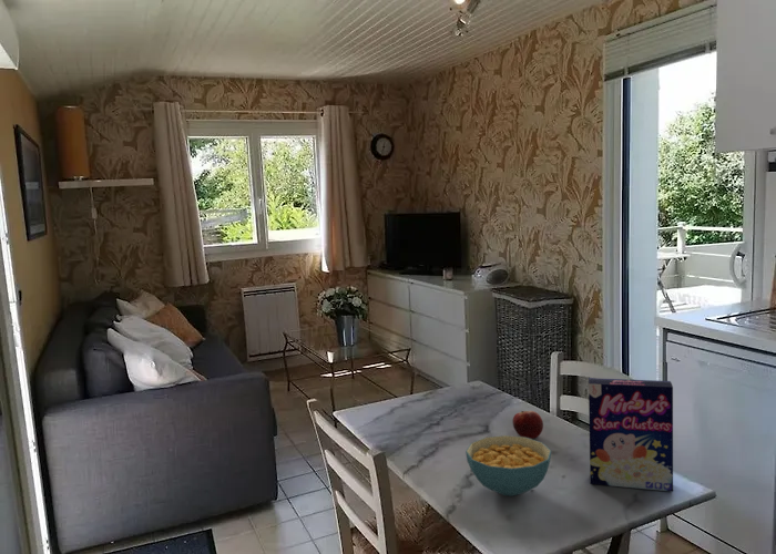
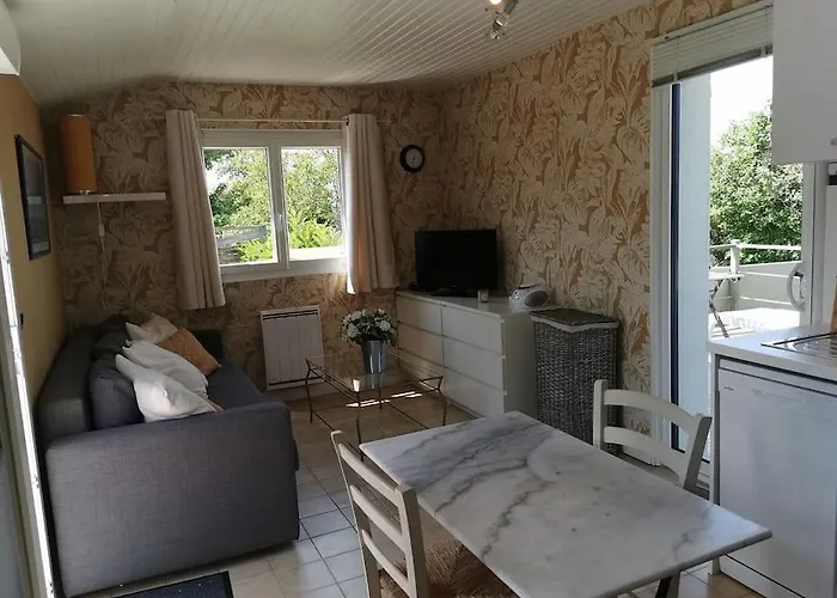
- fruit (528, 423)
- cereal bowl (508, 470)
- cereal box (630, 432)
